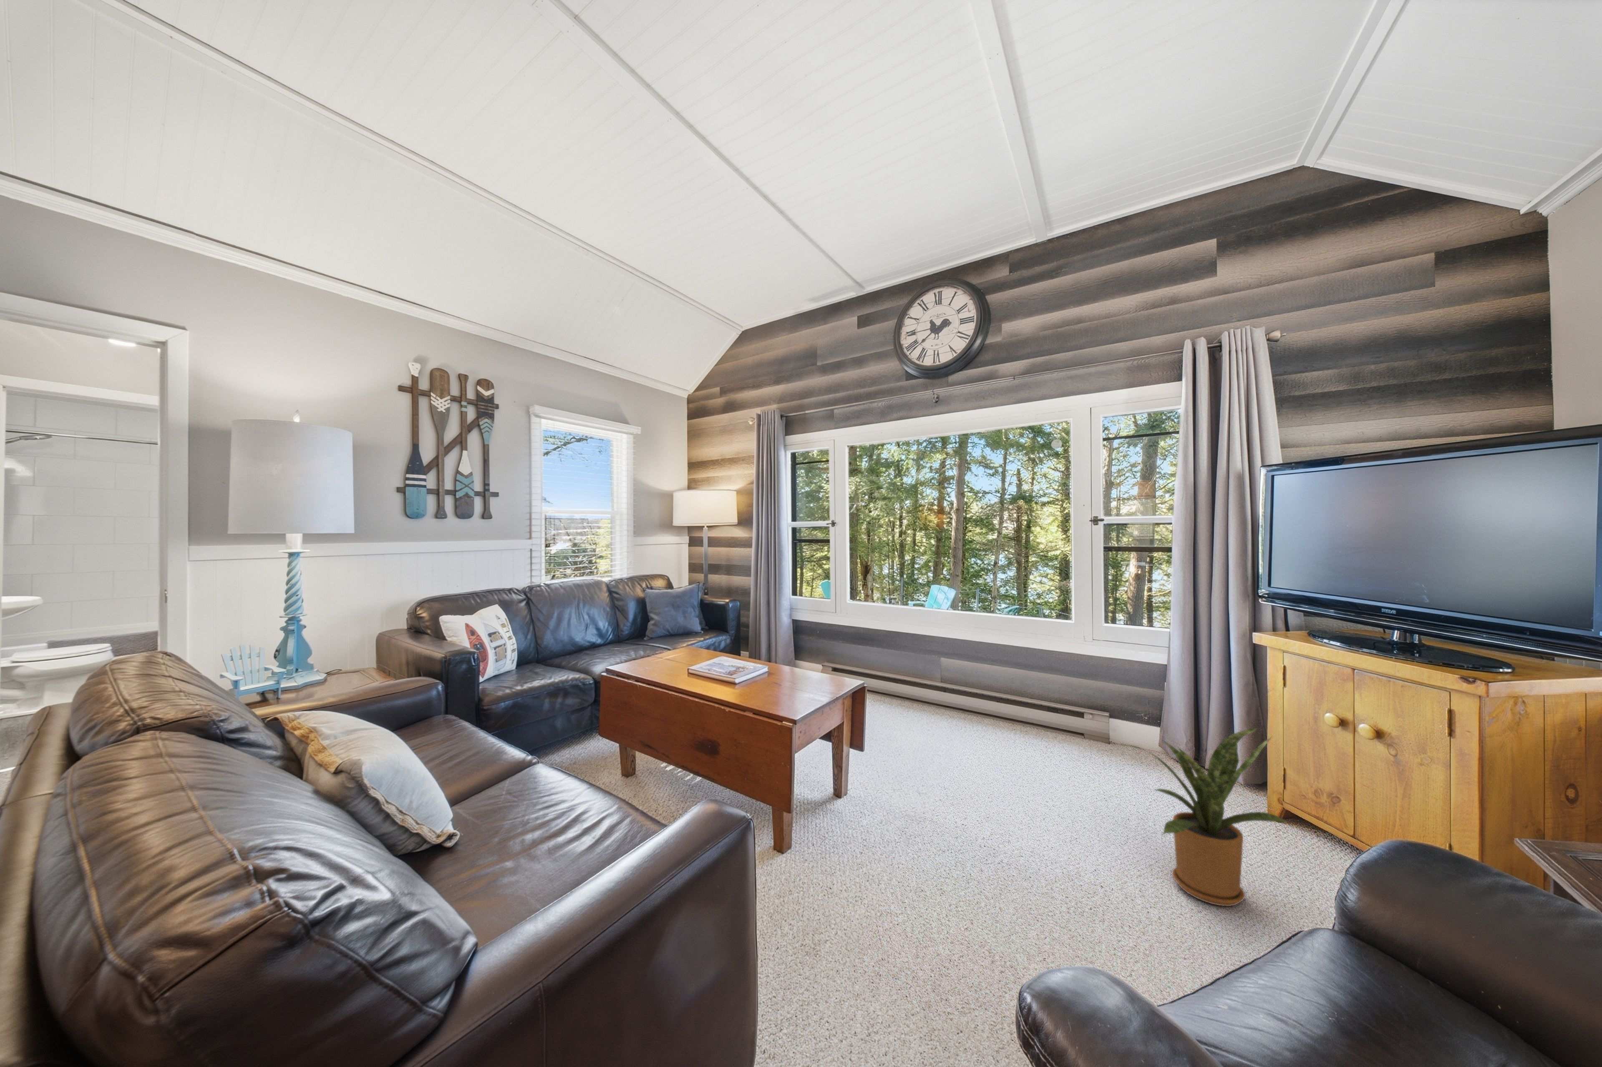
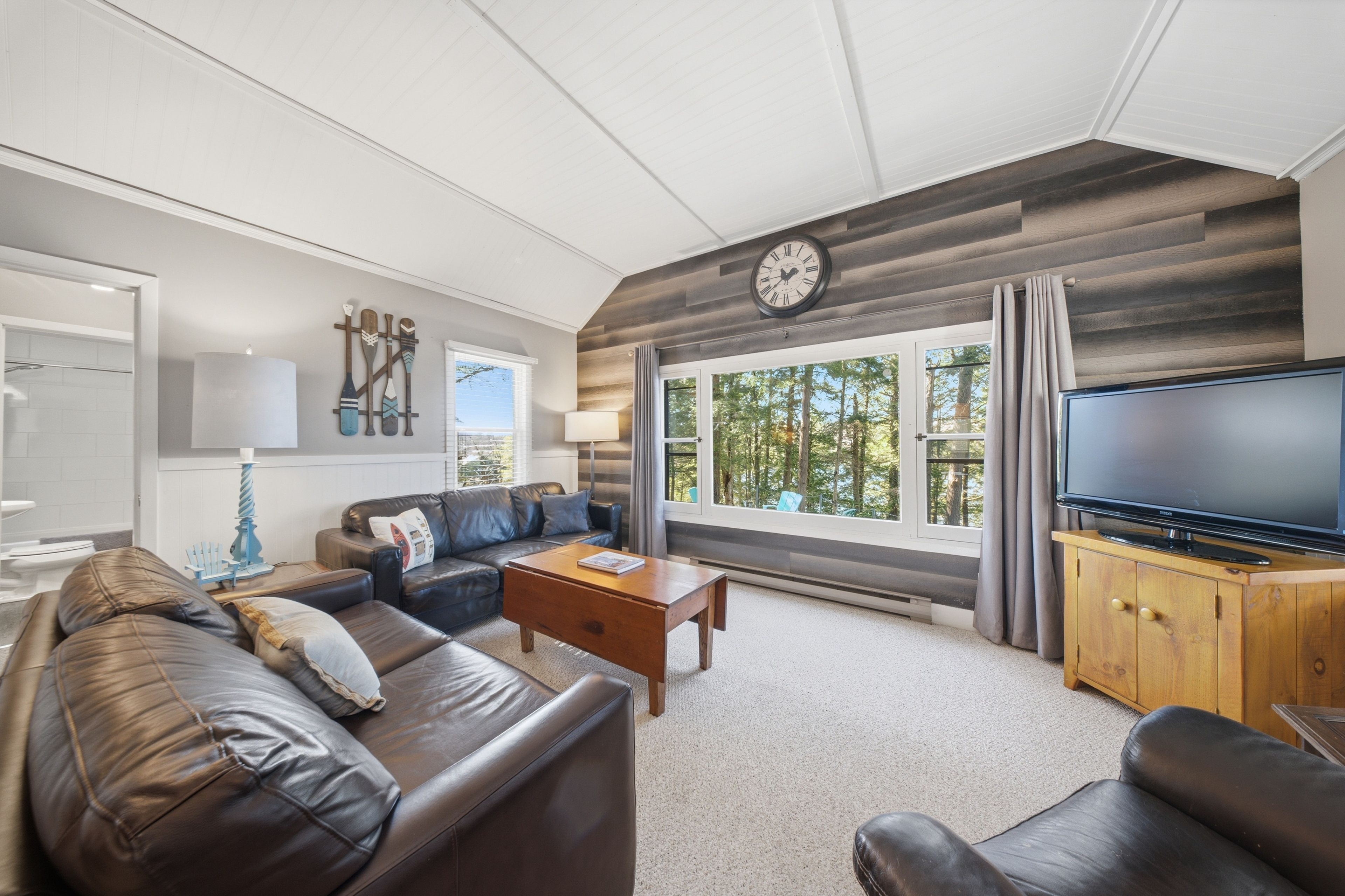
- house plant (1201, 804)
